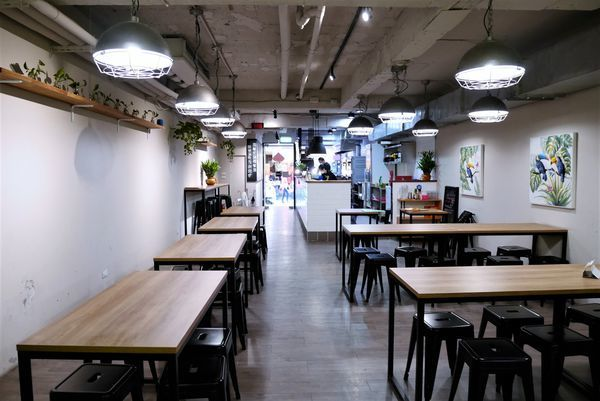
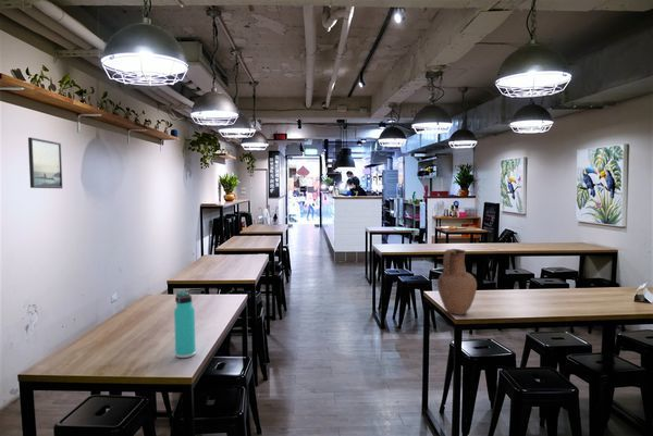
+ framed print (46, 164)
+ vase (456, 281)
+ thermos bottle (184, 323)
